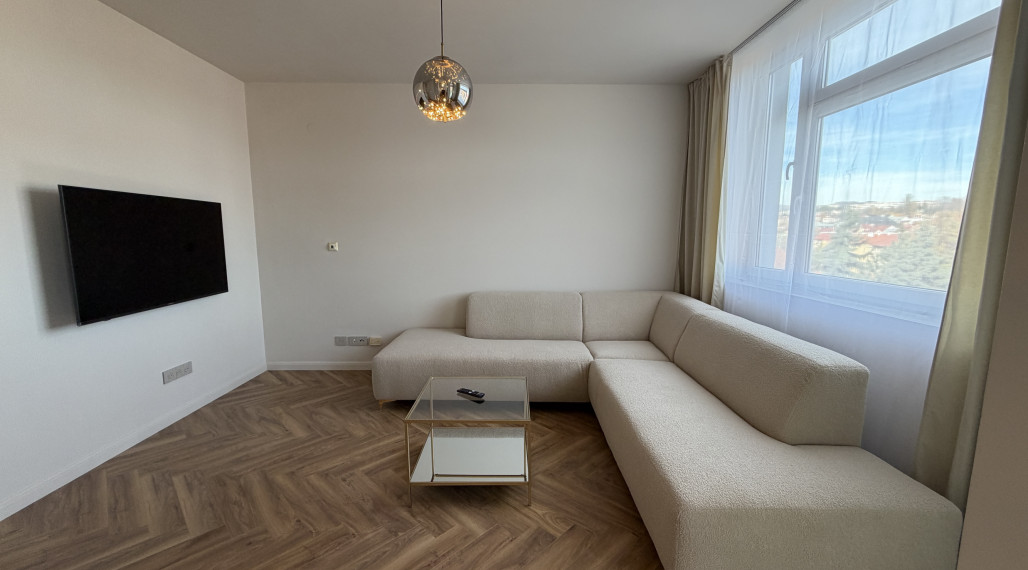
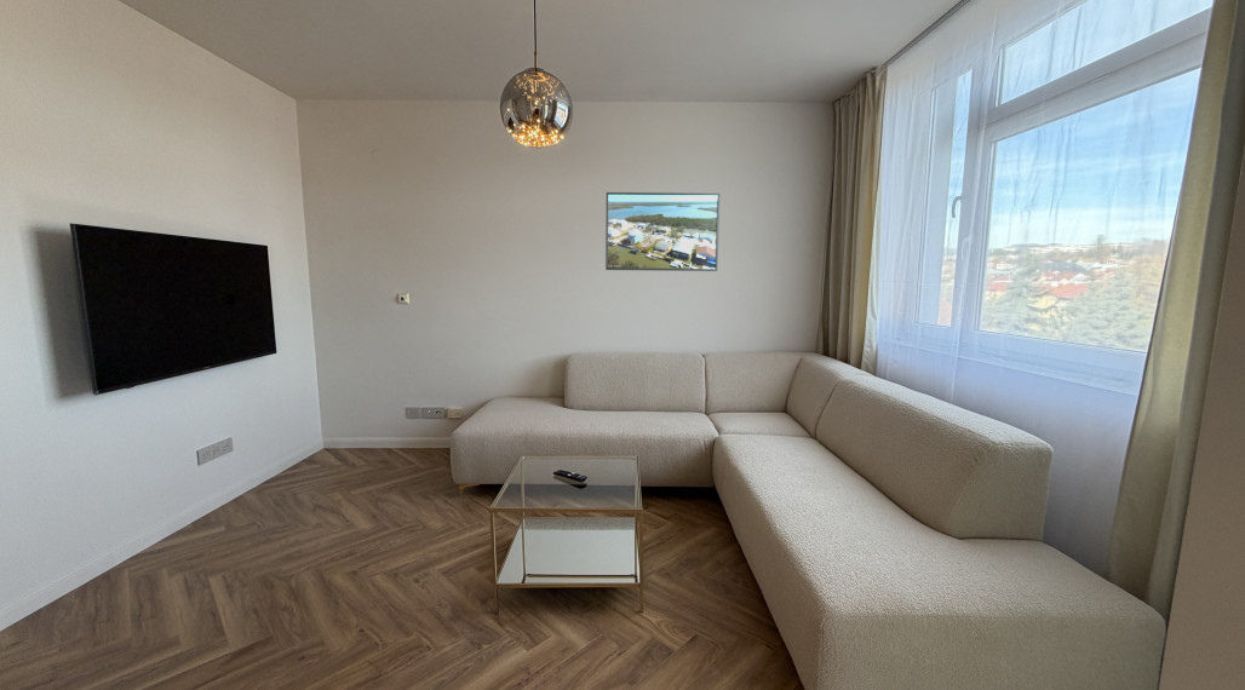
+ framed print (661, 231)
